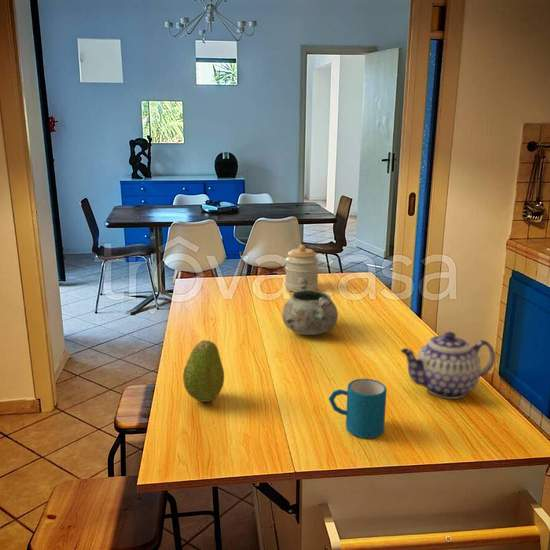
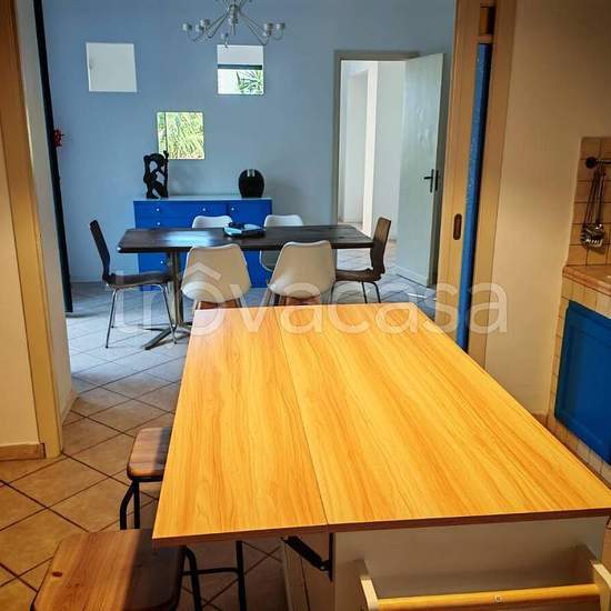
- mug (356, 407)
- jar (301, 266)
- teapot (448, 361)
- fruit (203, 371)
- decorative bowl (310, 309)
